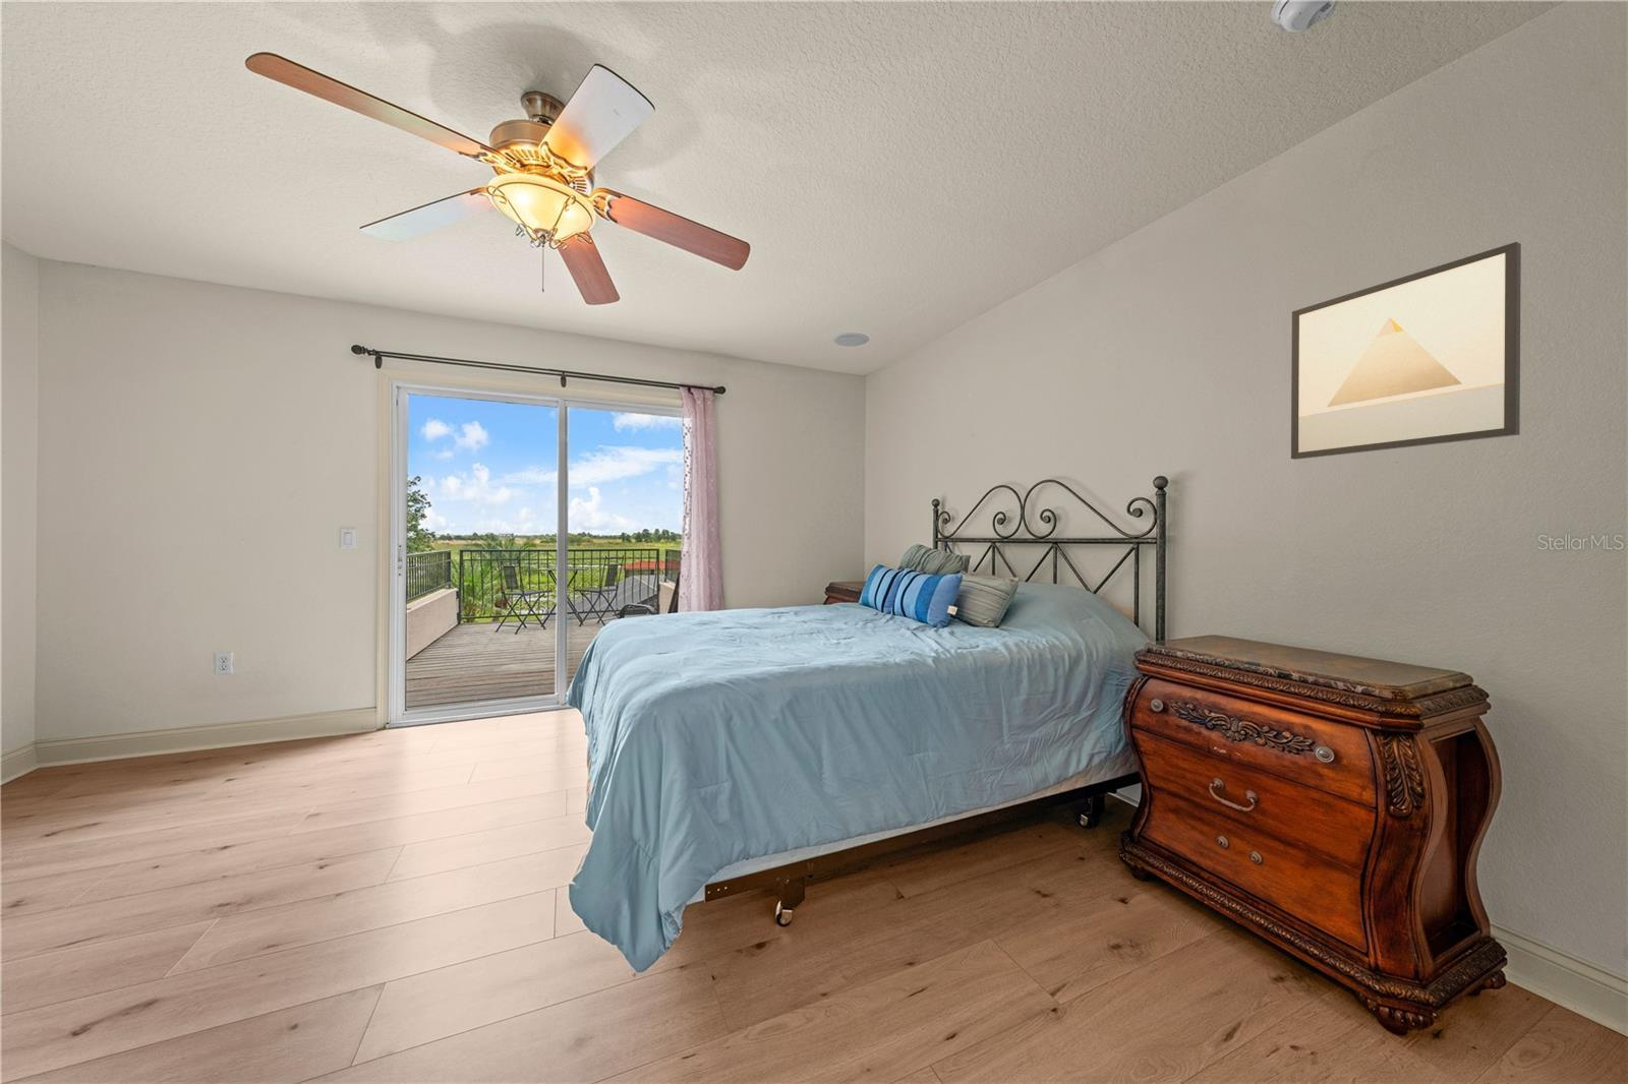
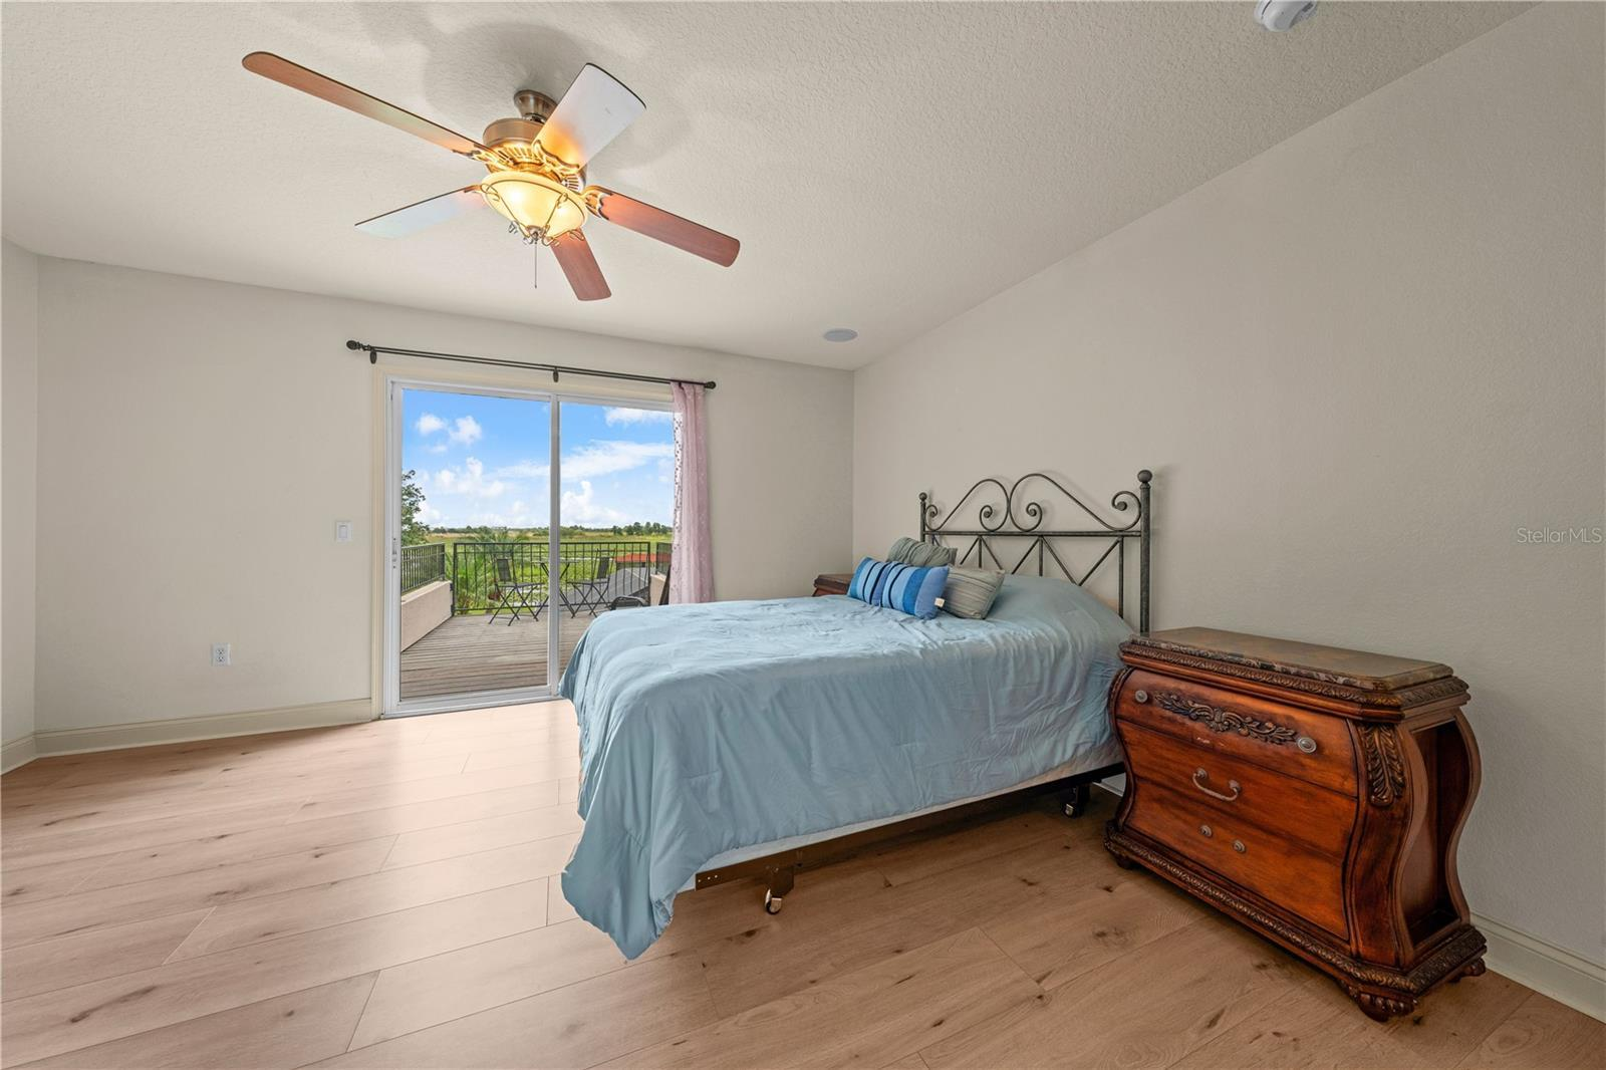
- wall art (1391, 365)
